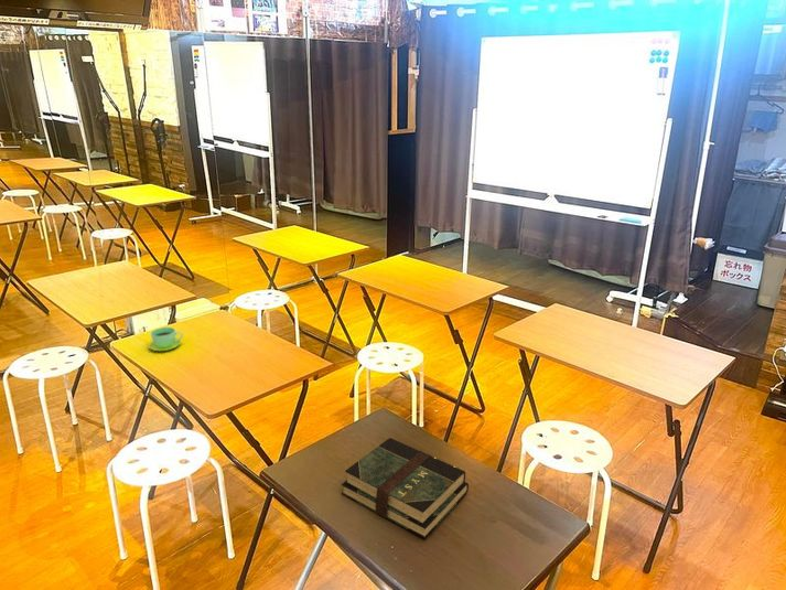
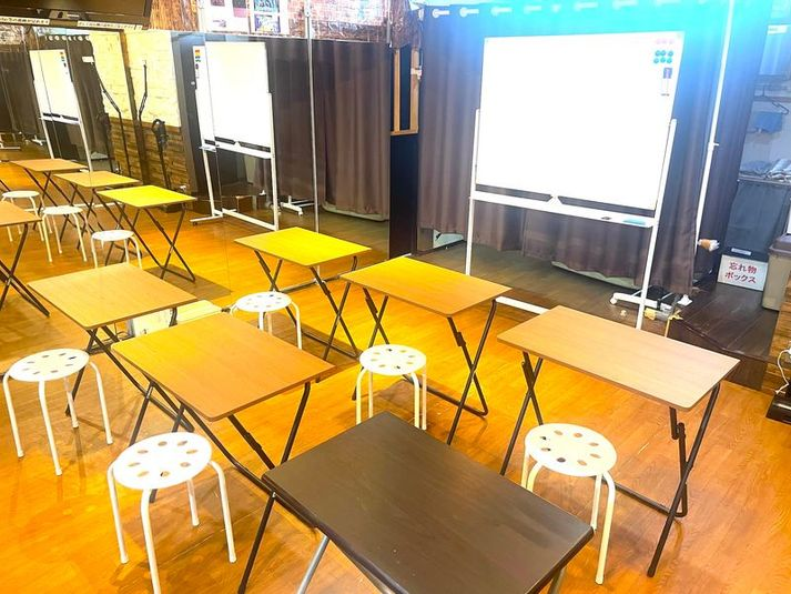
- cup (164, 339)
- book (405, 481)
